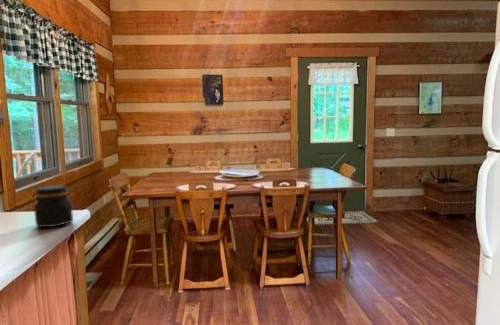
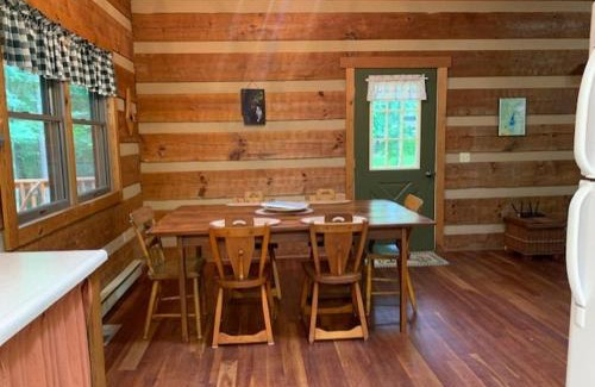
- jar (53, 205)
